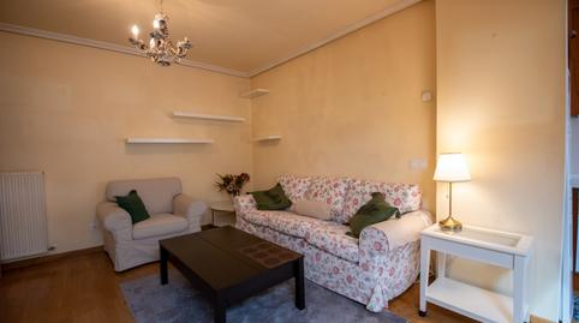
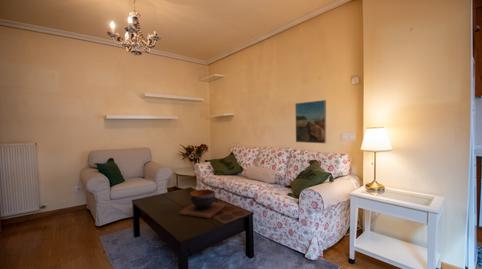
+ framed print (310, 122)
+ decorative bowl (203, 200)
